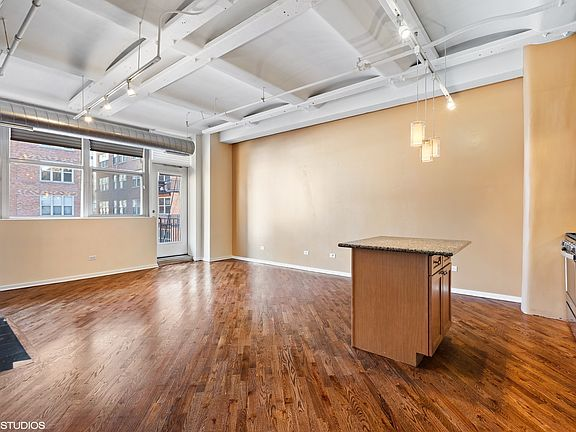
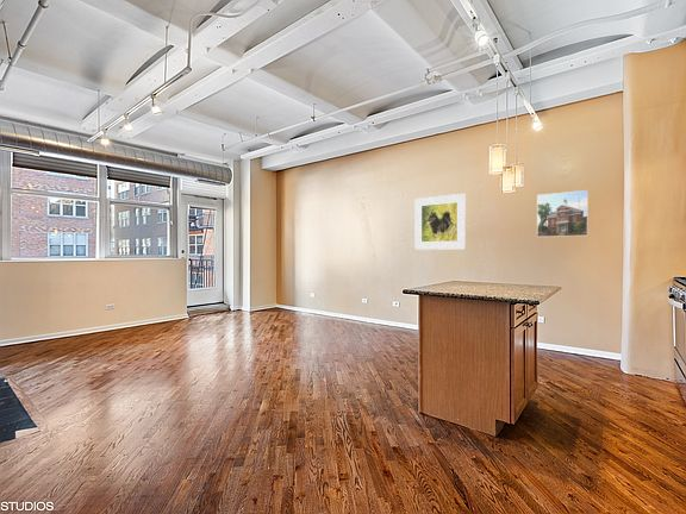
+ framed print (561, 214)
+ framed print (438, 222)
